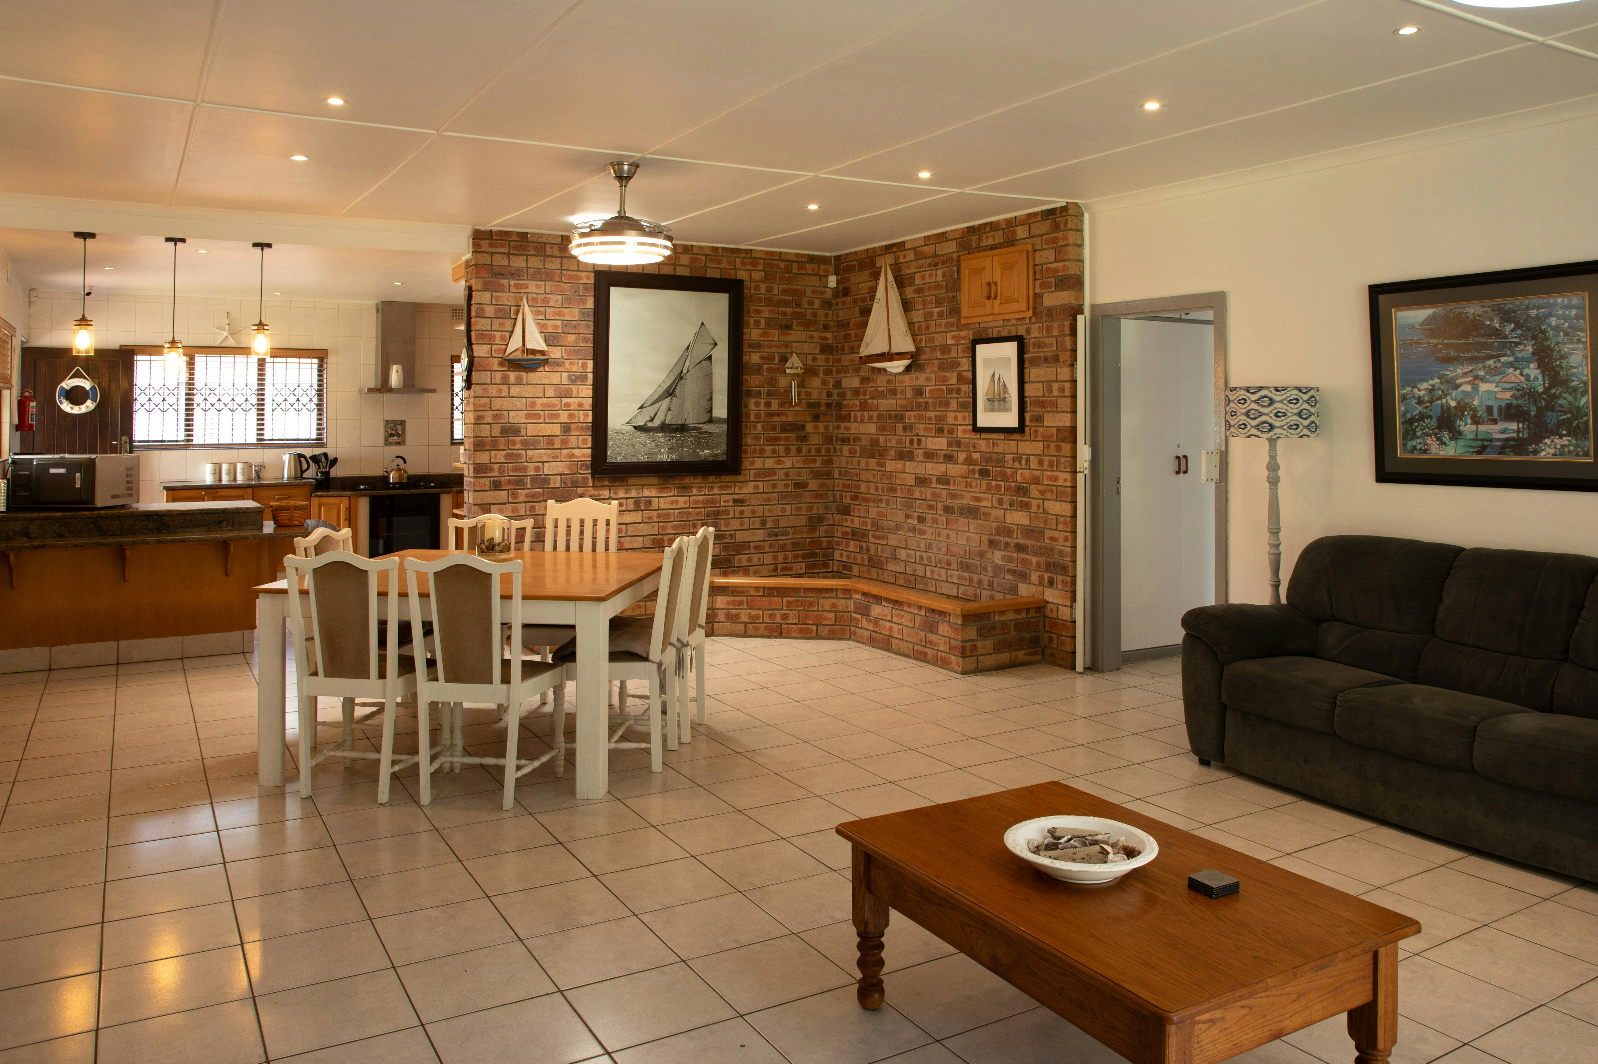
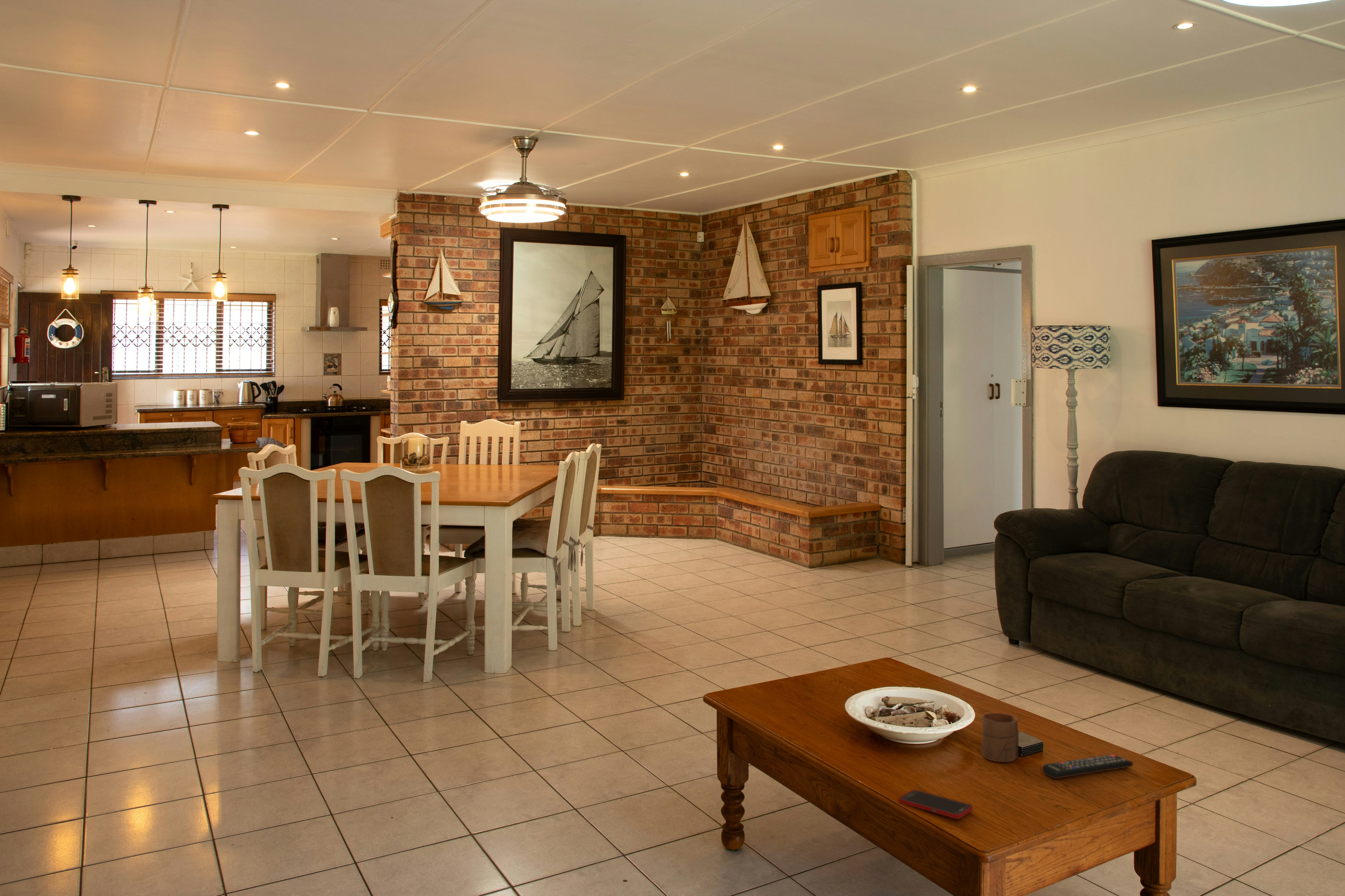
+ cup (1001, 737)
+ remote control (1088, 766)
+ cell phone (935, 804)
